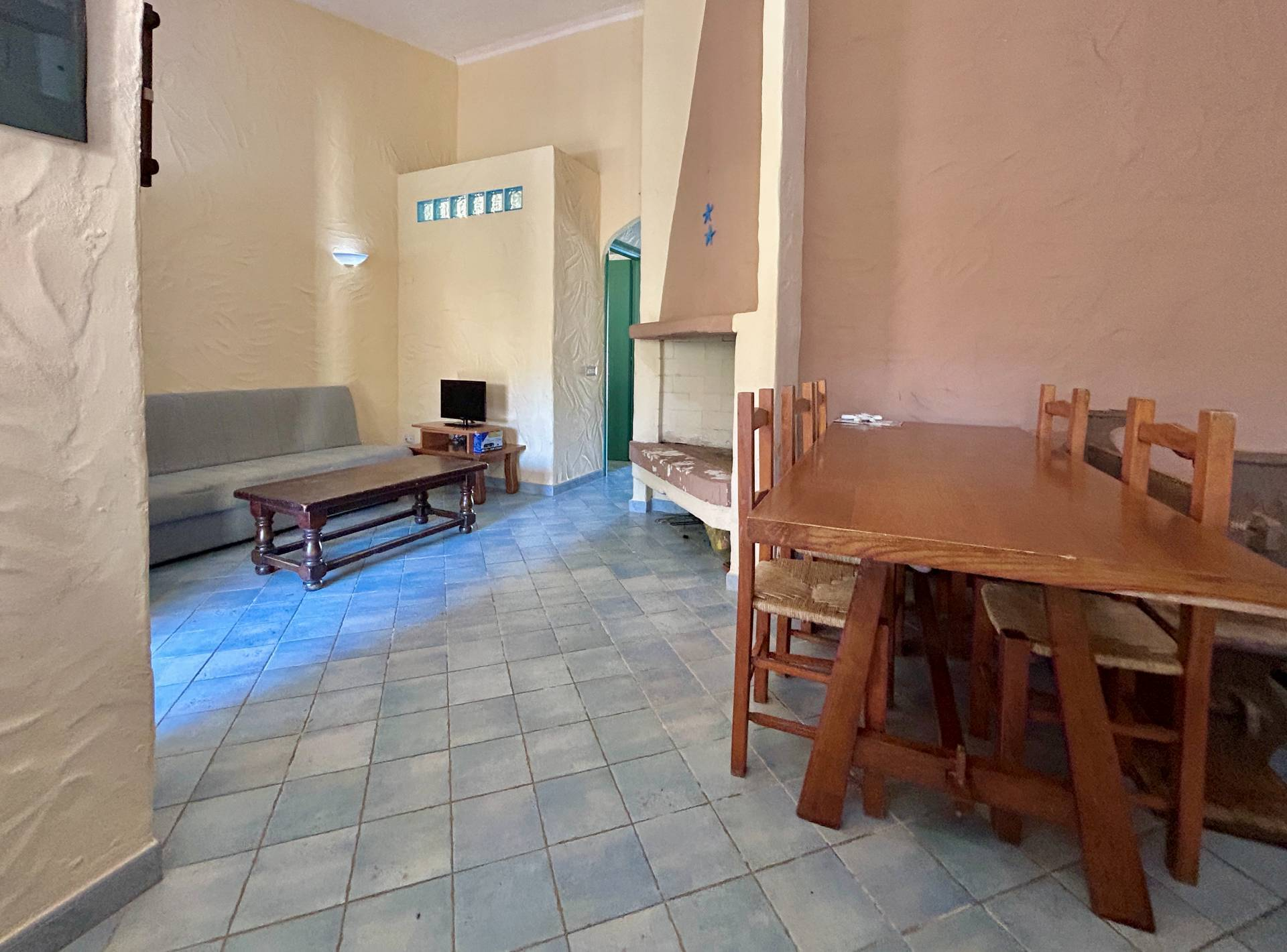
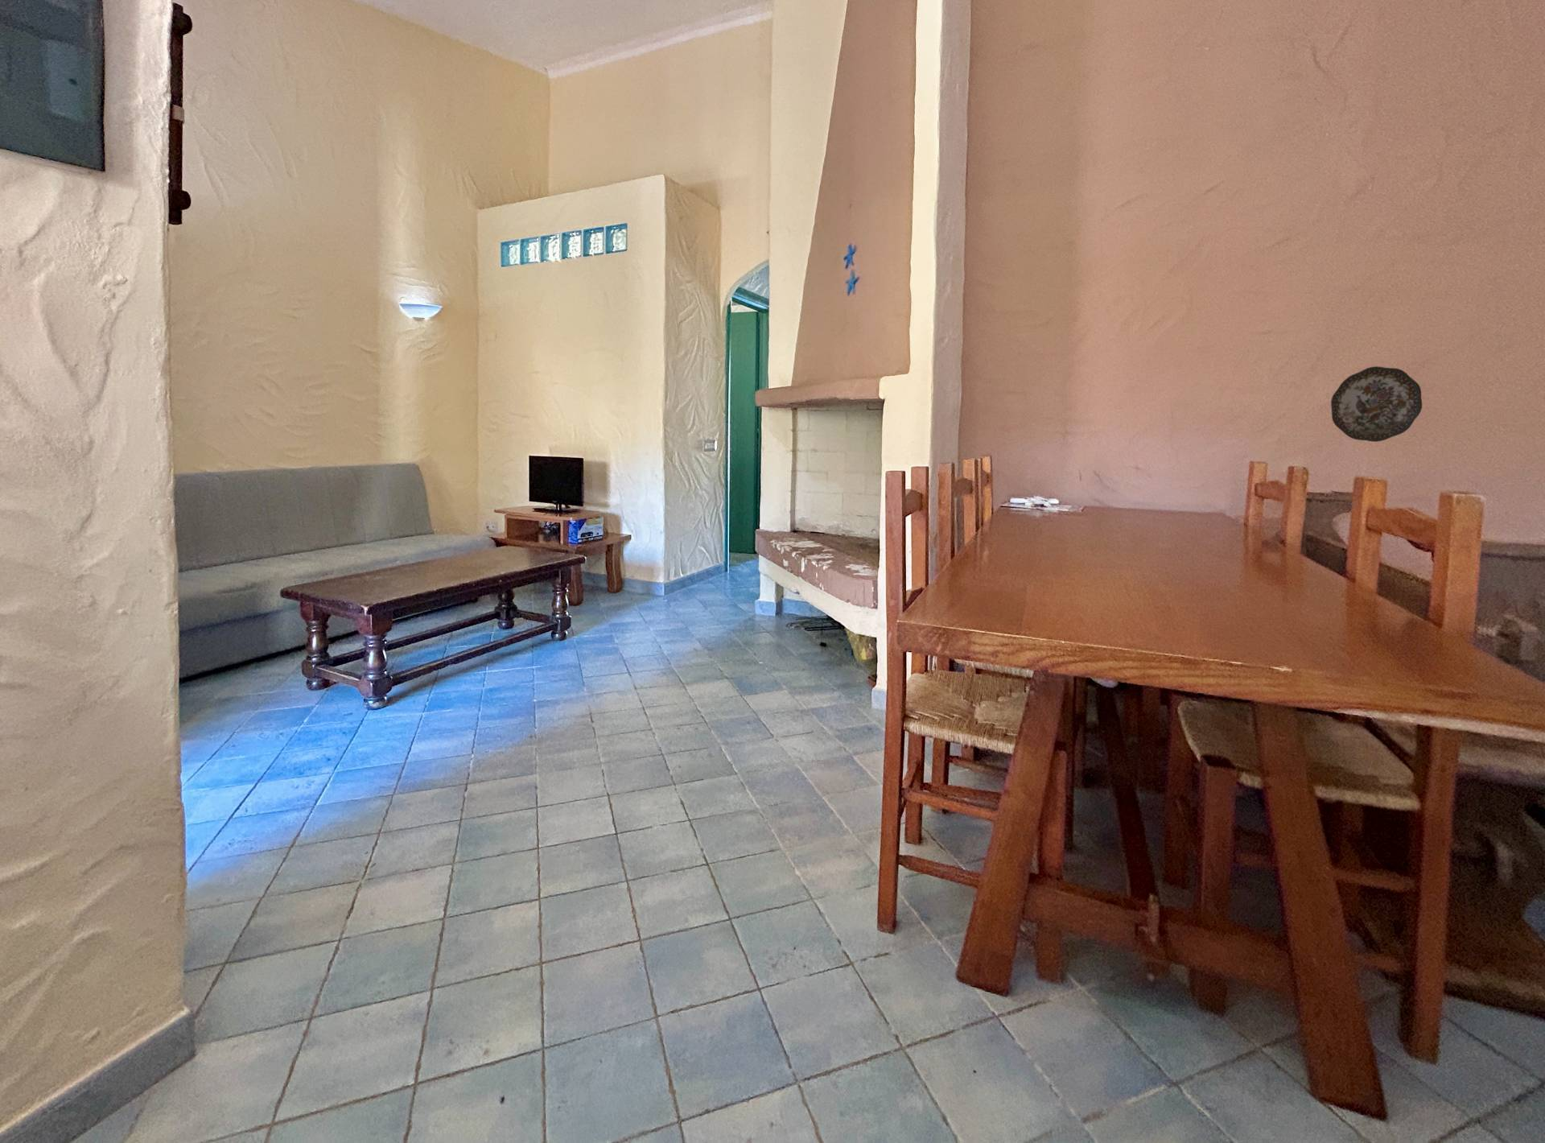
+ decorative plate (1375, 405)
